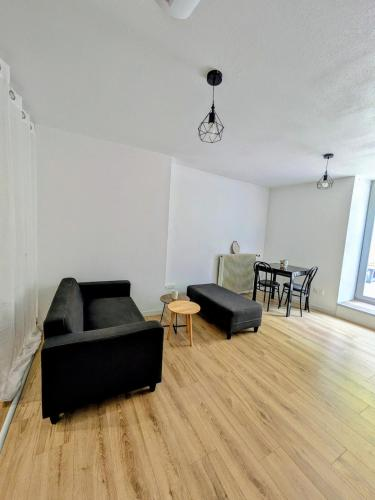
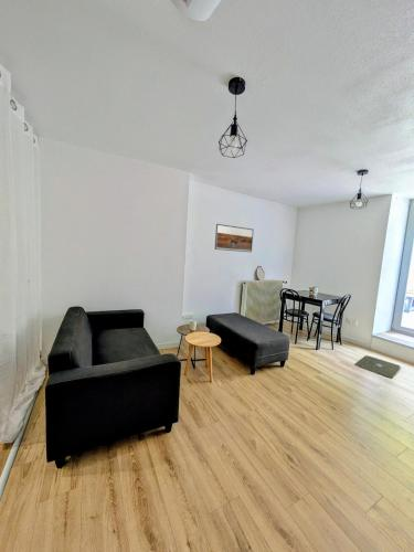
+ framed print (234, 238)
+ rug (376, 364)
